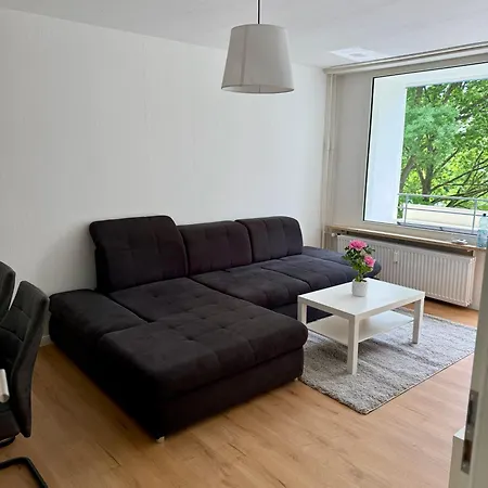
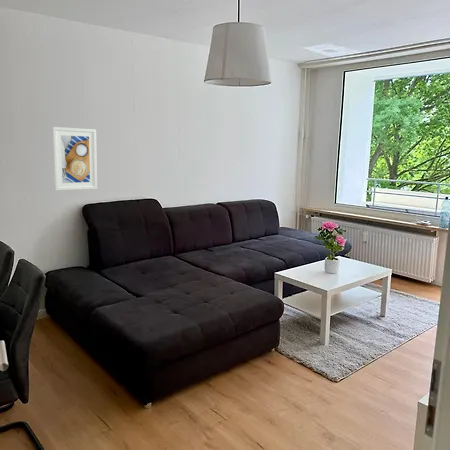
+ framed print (75, 159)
